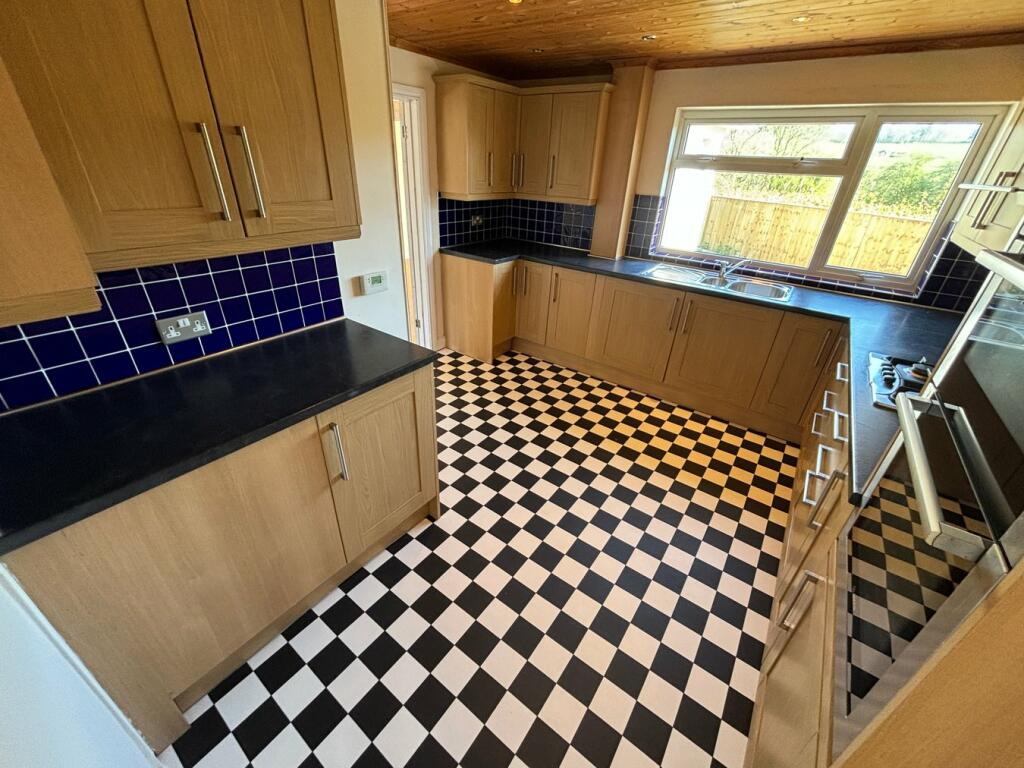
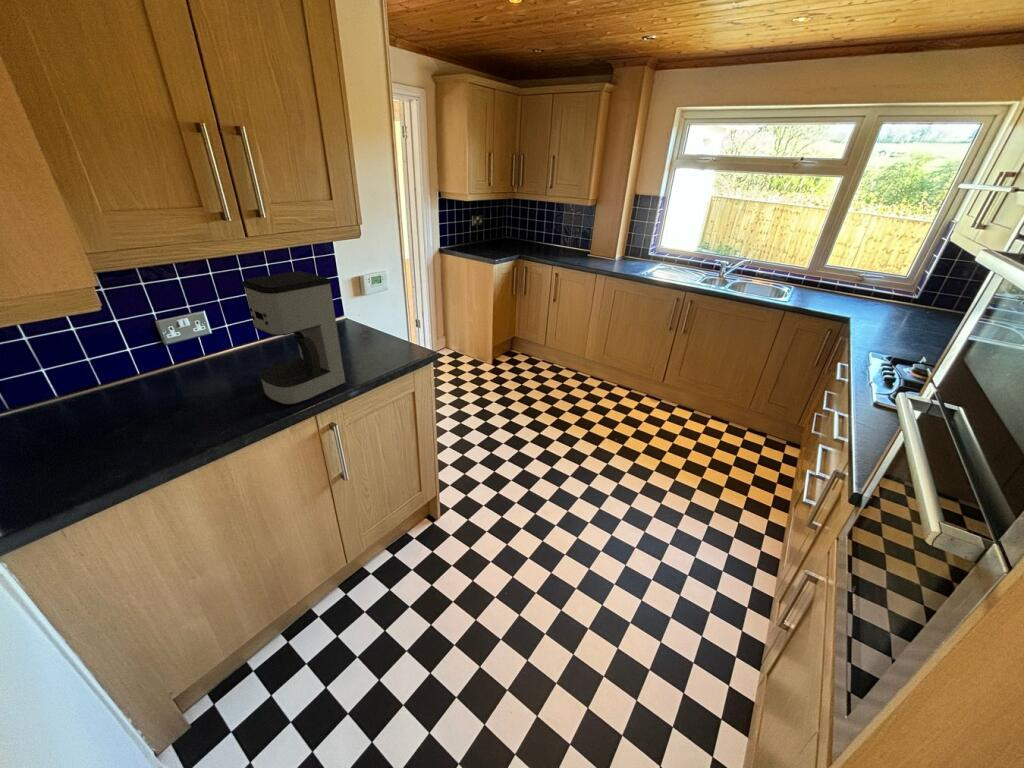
+ coffee maker (295, 338)
